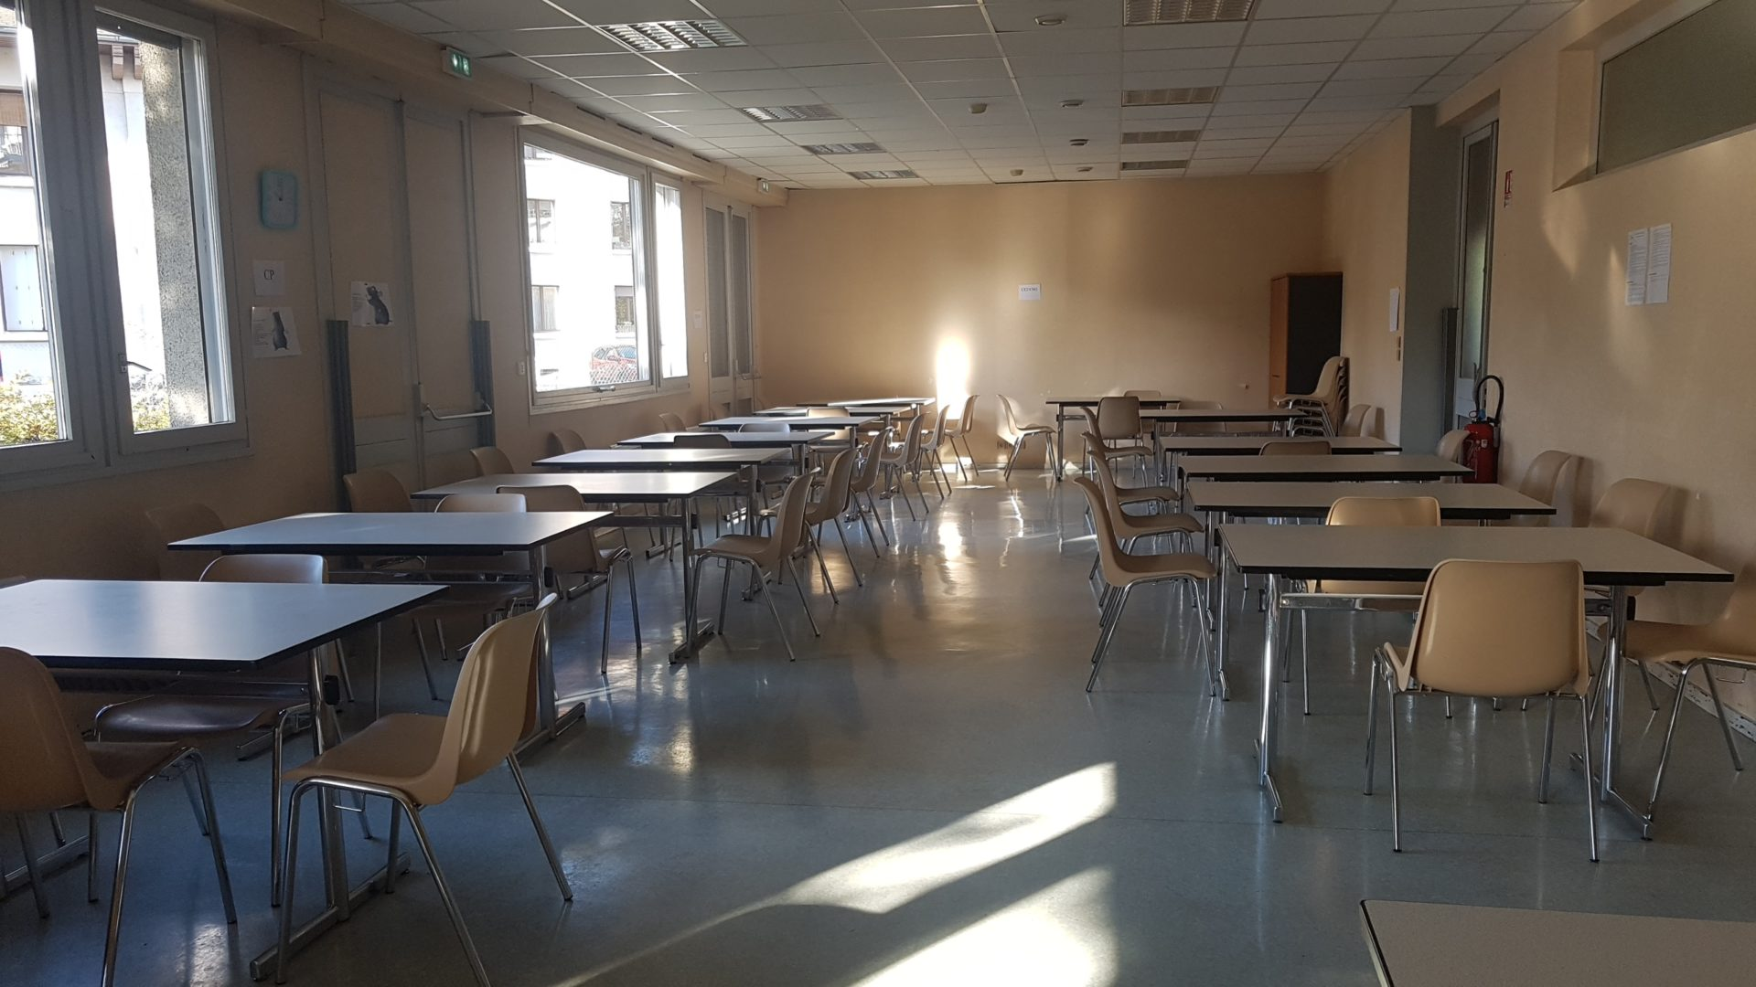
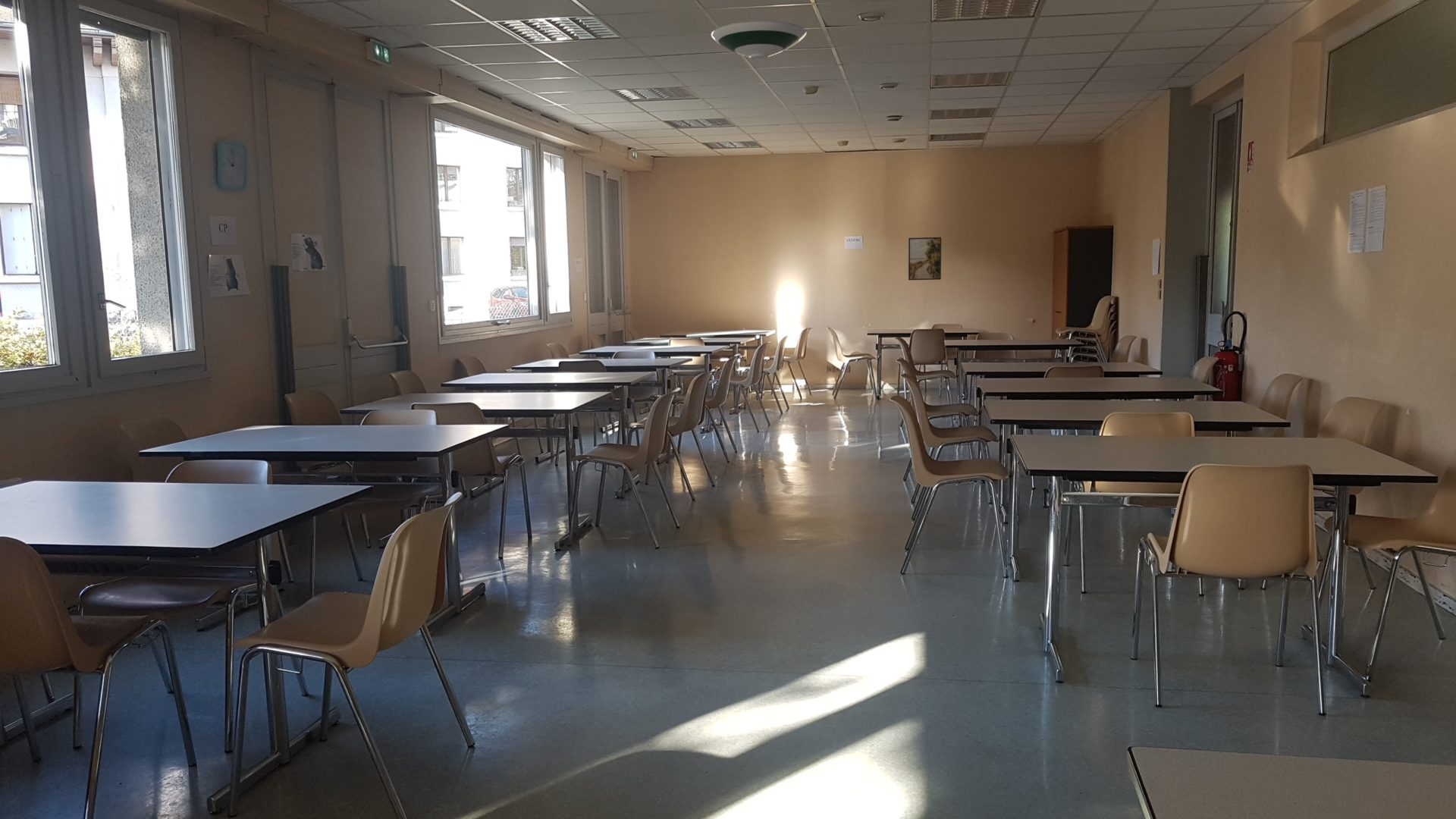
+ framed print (924, 259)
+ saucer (758, 46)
